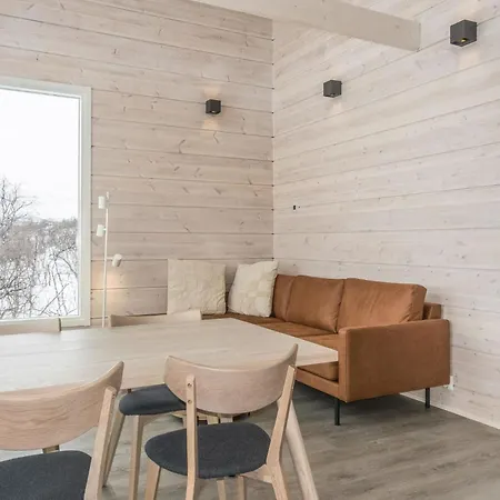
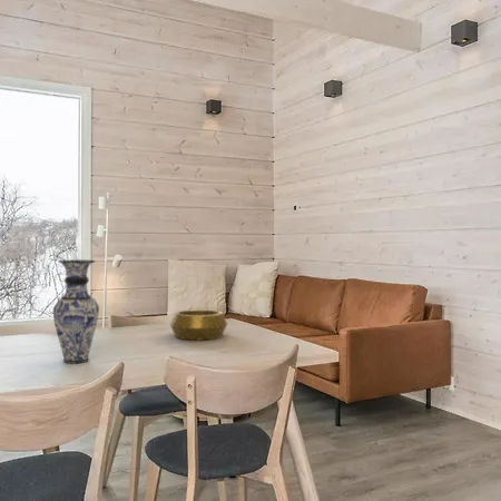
+ vase (76, 311)
+ decorative bowl (198, 324)
